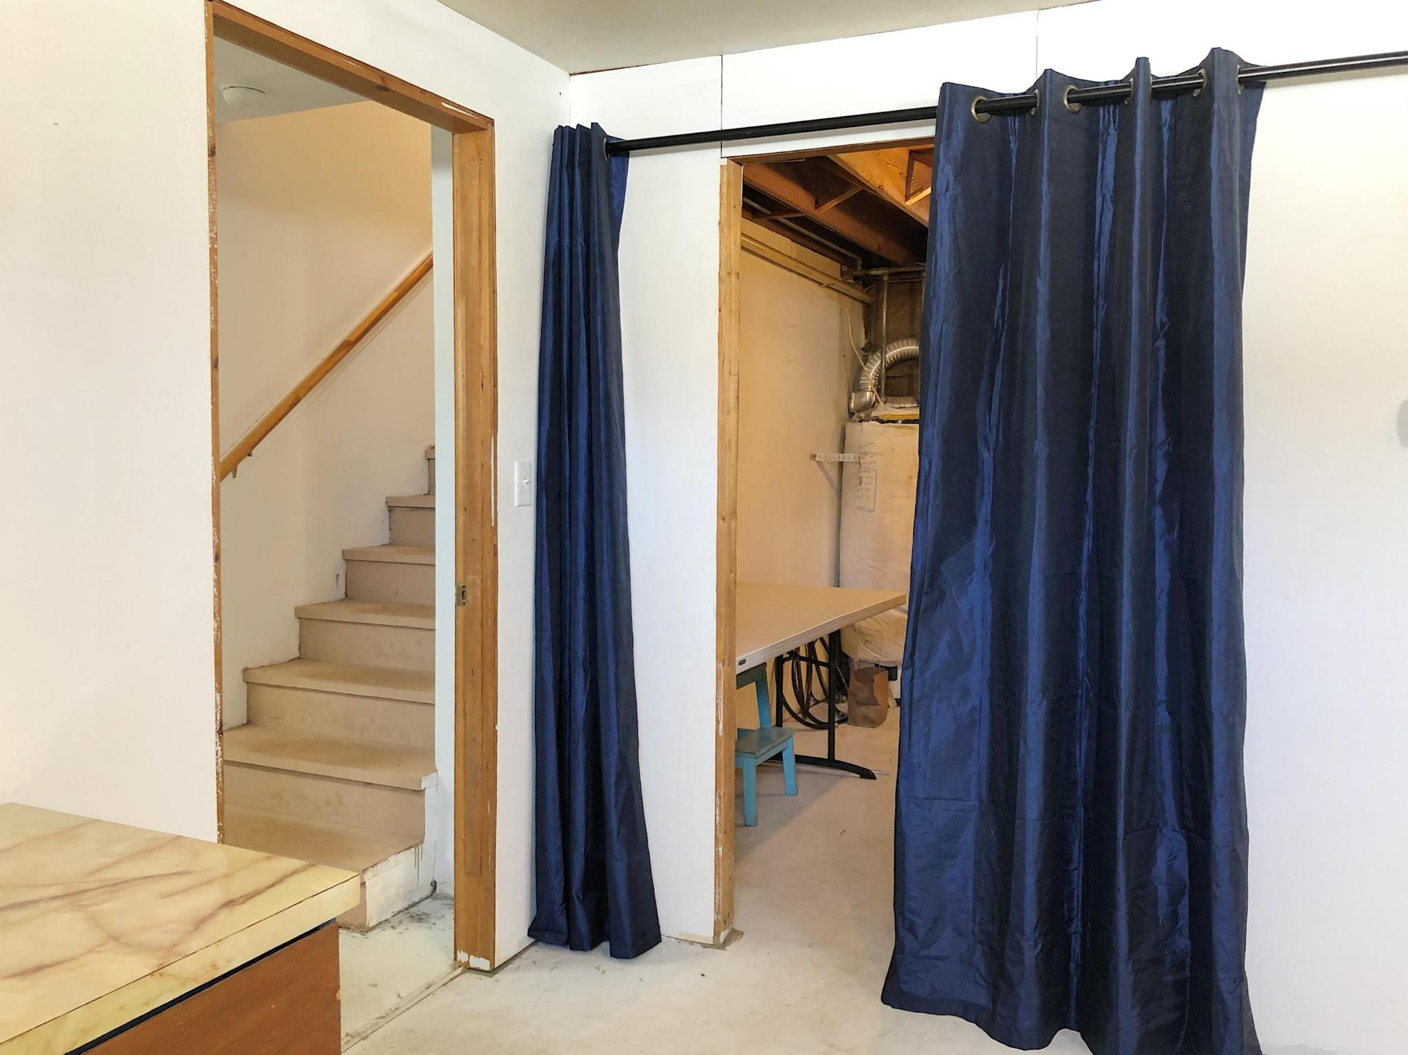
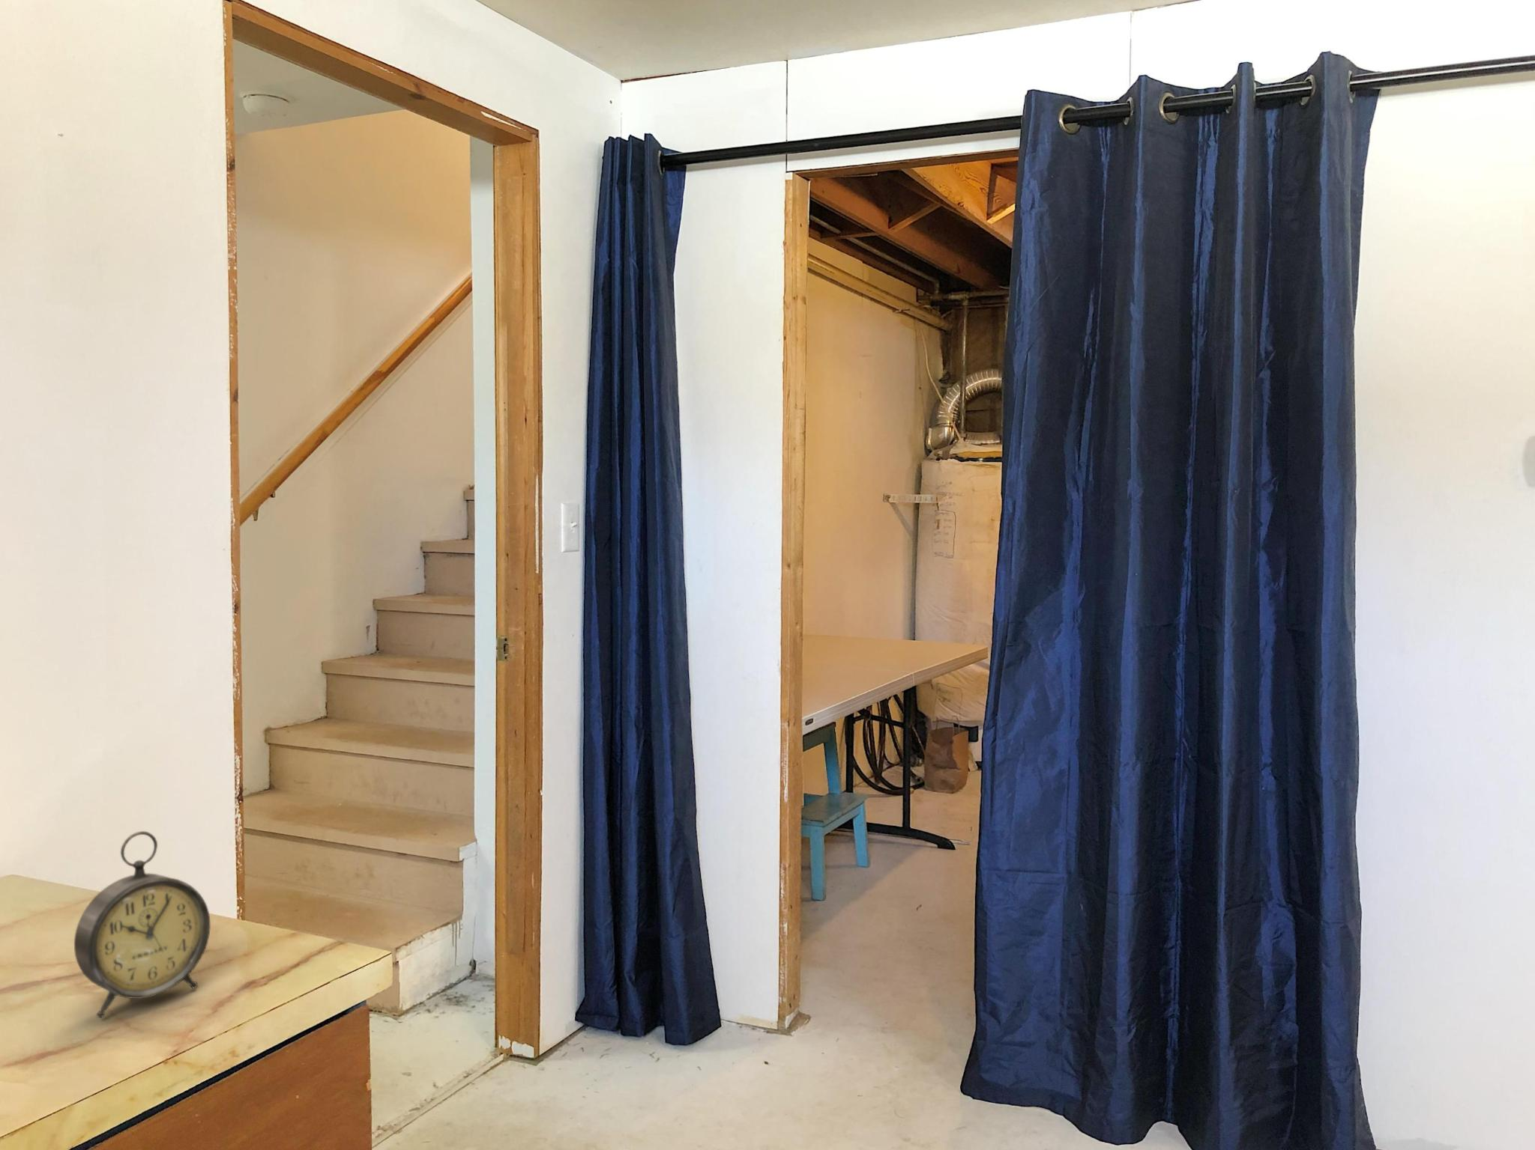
+ alarm clock (141, 916)
